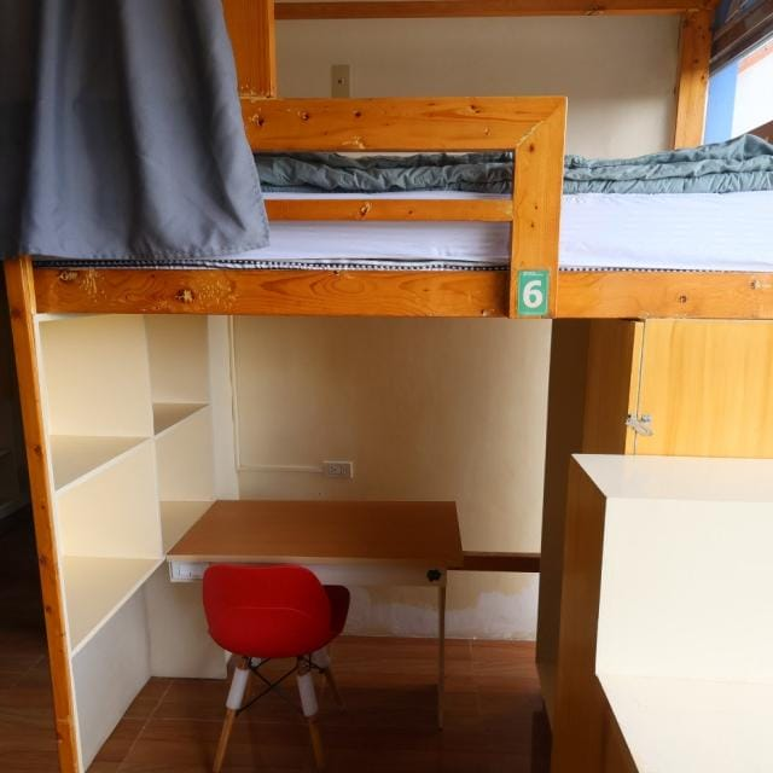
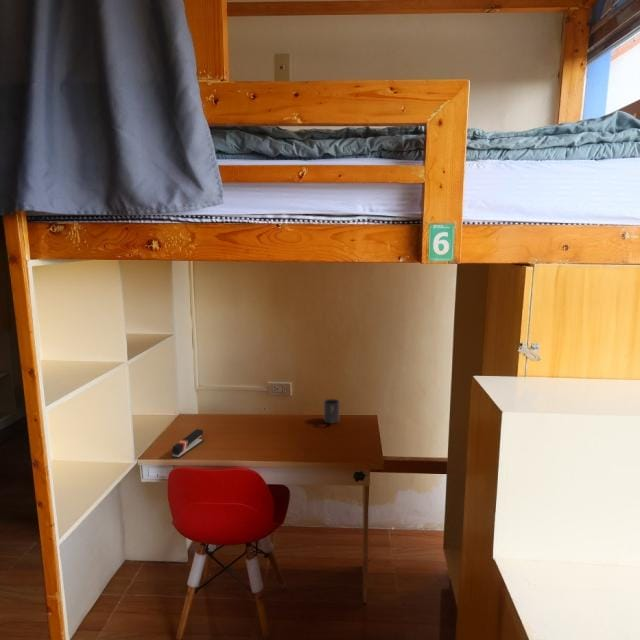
+ mug (331, 412)
+ stapler (188, 442)
